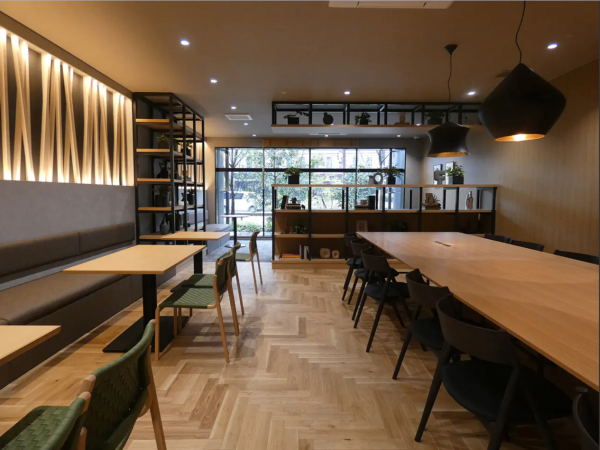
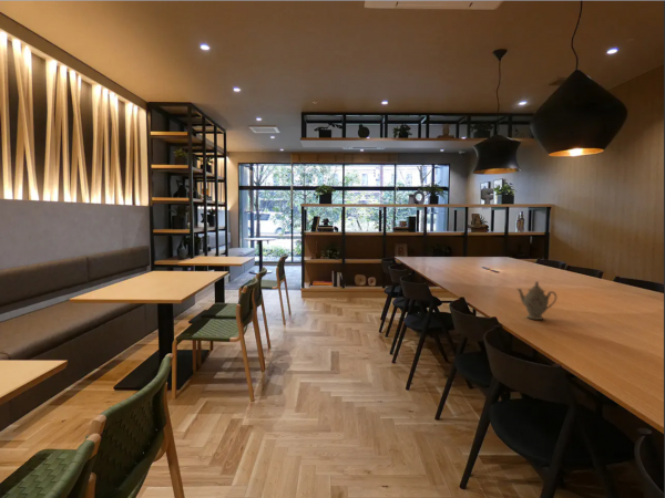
+ chinaware (535, 299)
